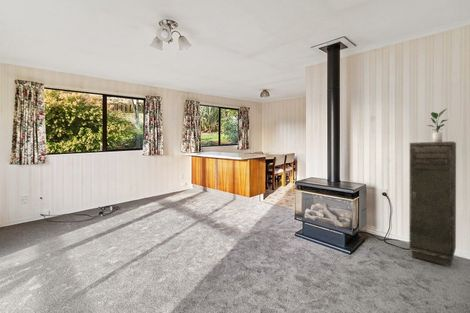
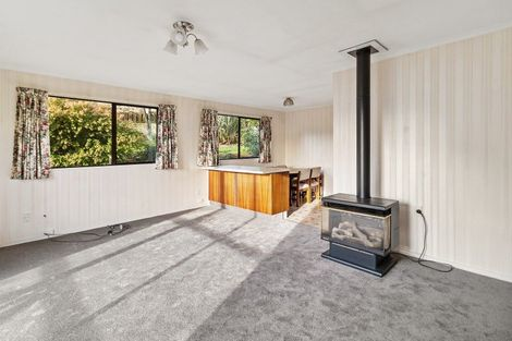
- storage cabinet (432, 199)
- potted plant (437, 125)
